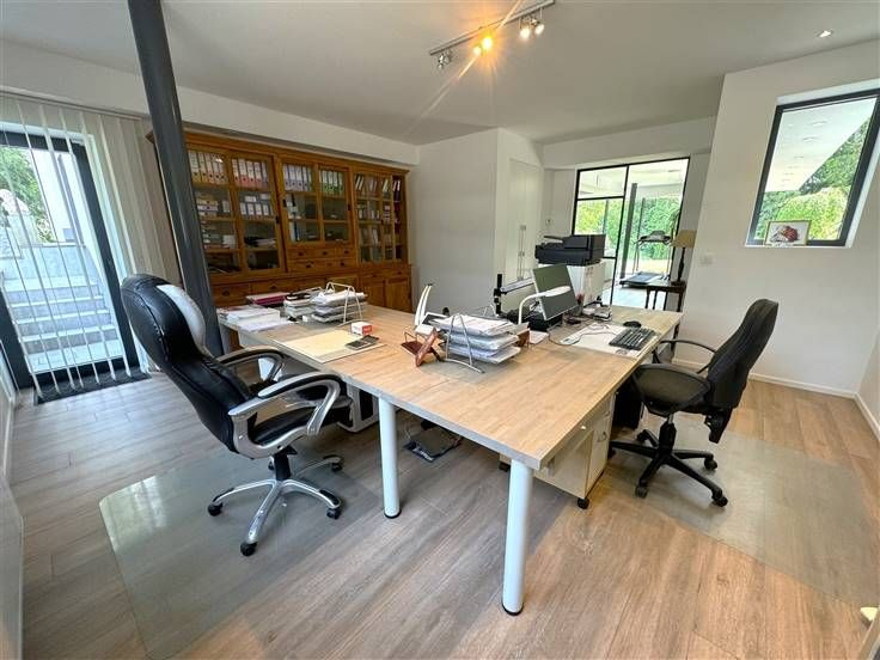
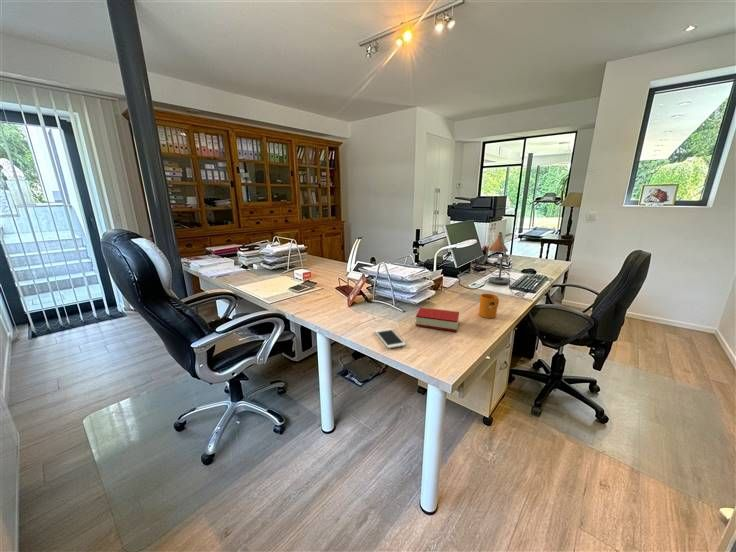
+ desk lamp (507, 262)
+ mug (490, 304)
+ cell phone (389, 337)
+ book (437, 318)
